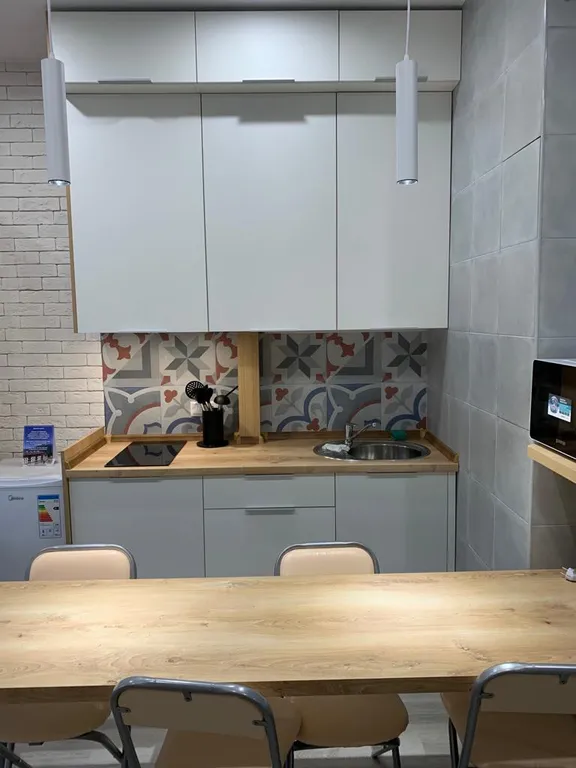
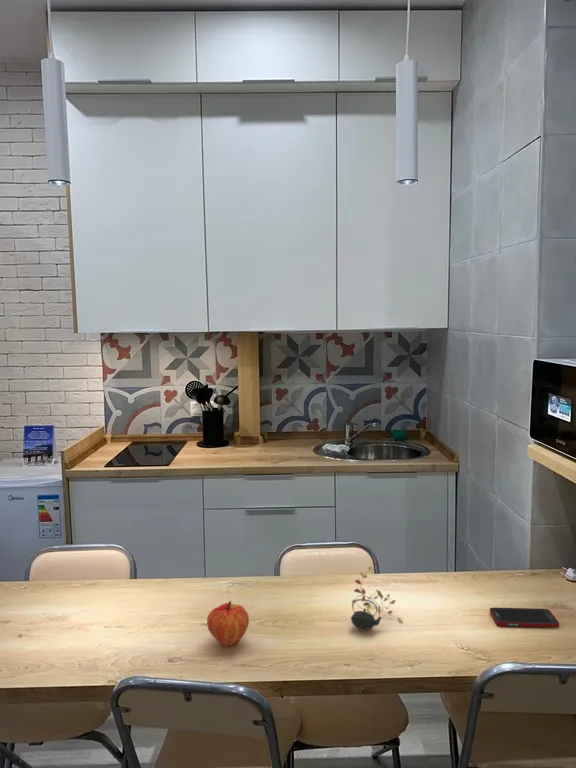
+ fruit (228, 622)
+ cell phone (523, 617)
+ teapot (378, 590)
